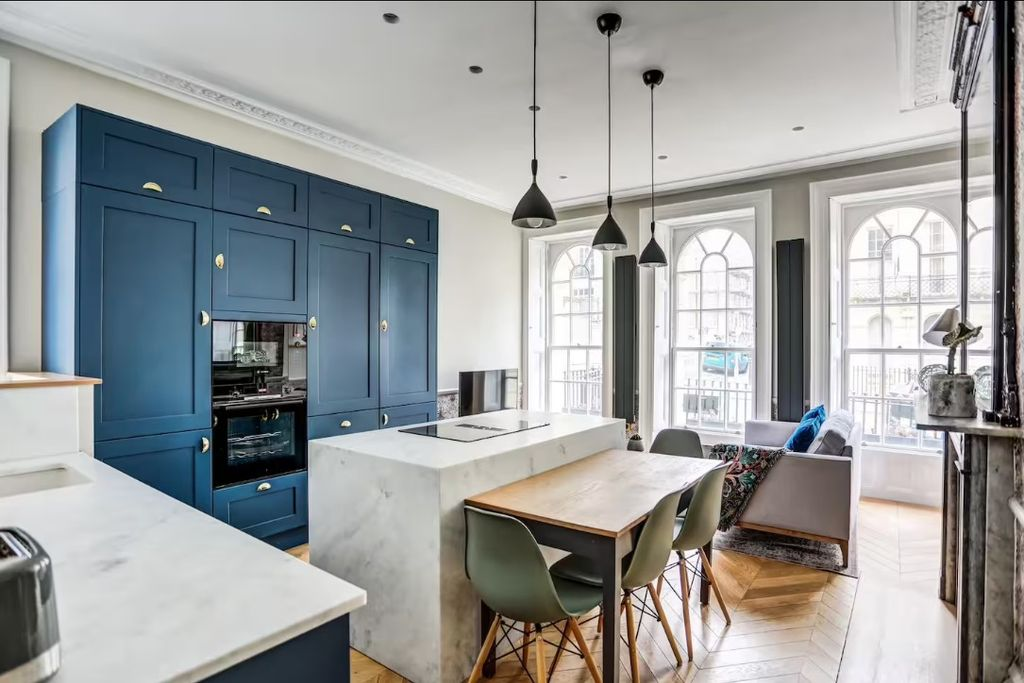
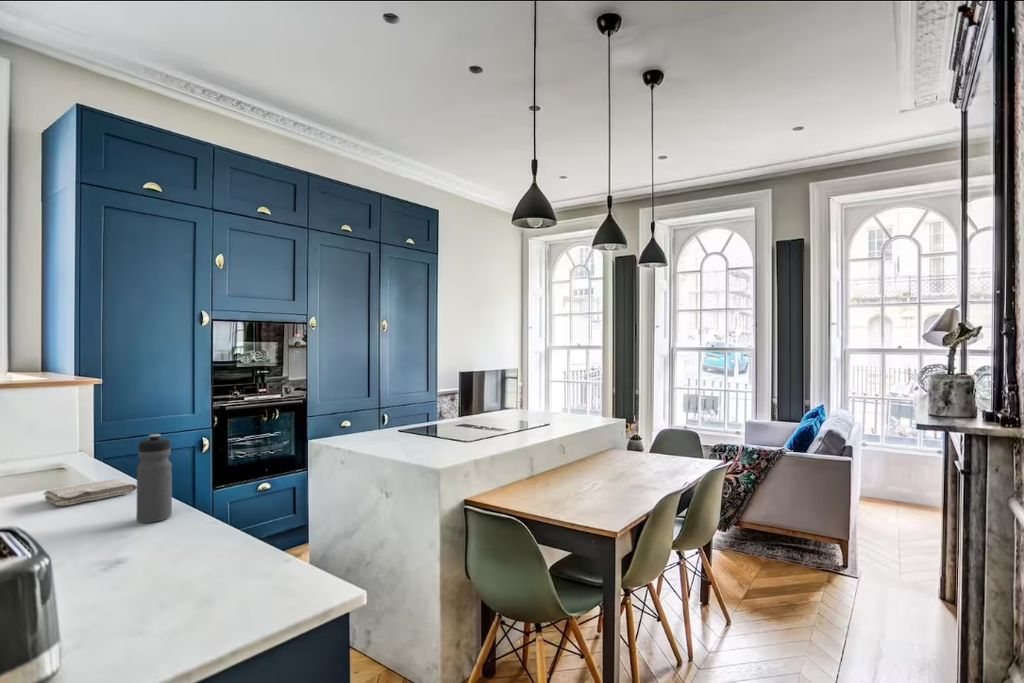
+ water bottle (154, 476)
+ washcloth (90, 490)
